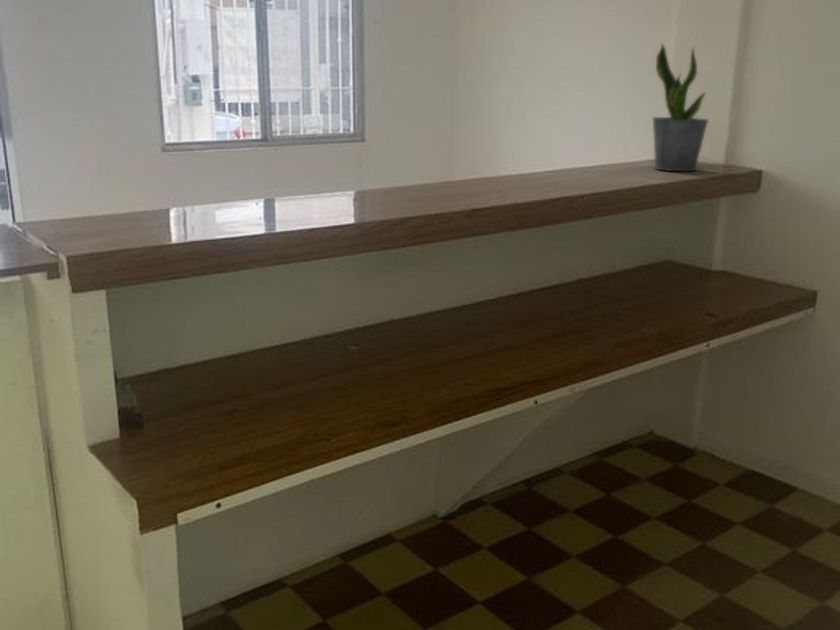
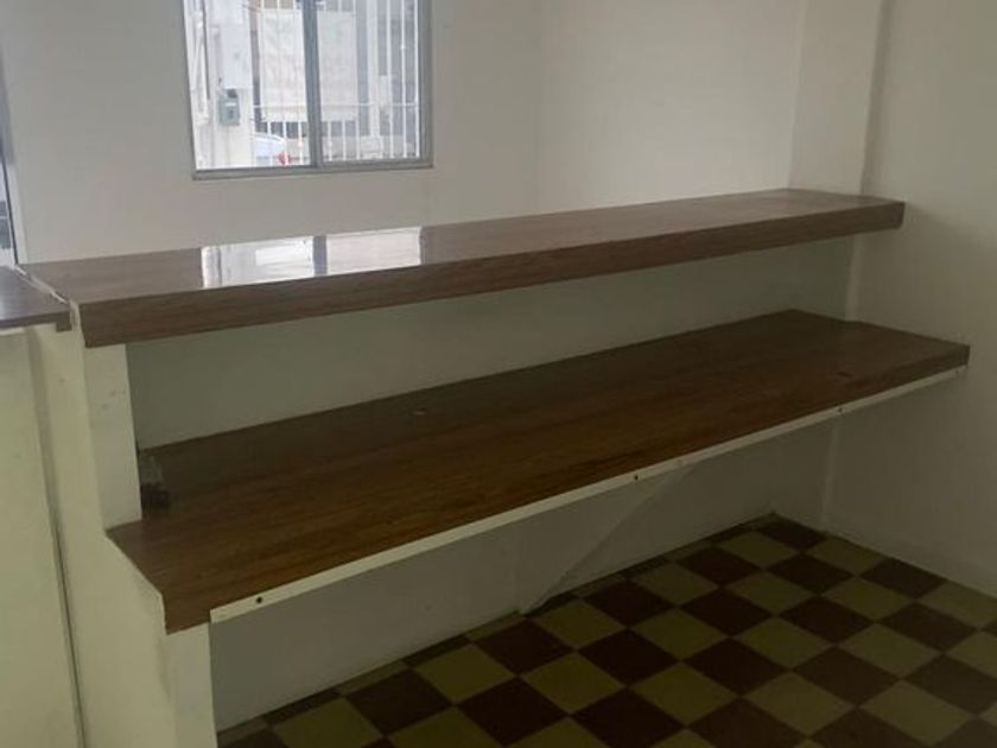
- potted plant (681, 107)
